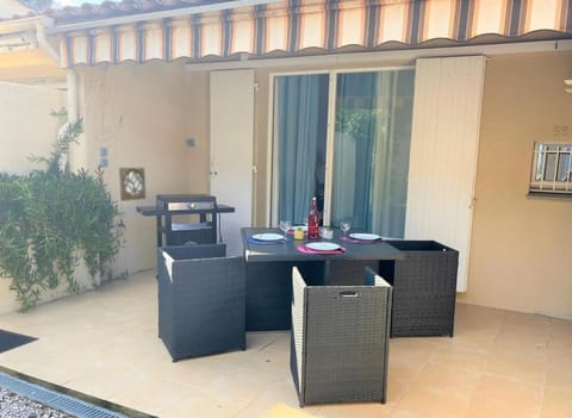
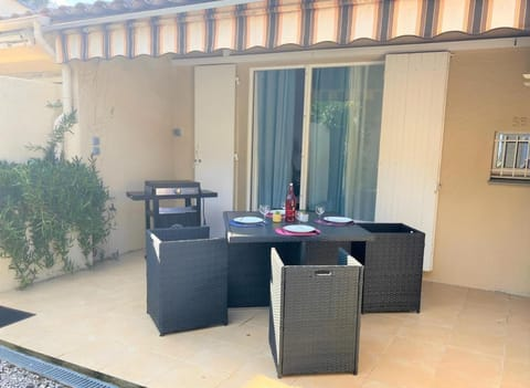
- wall ornament (132, 183)
